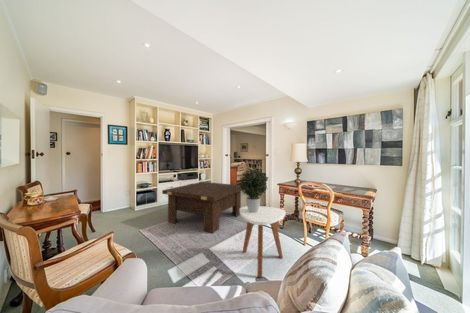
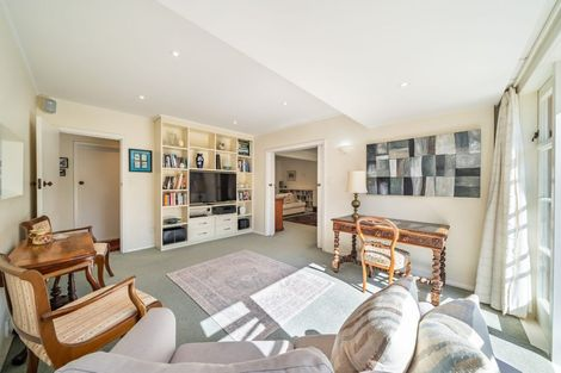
- coffee table (206, 202)
- side table (261, 235)
- potted plant (253, 189)
